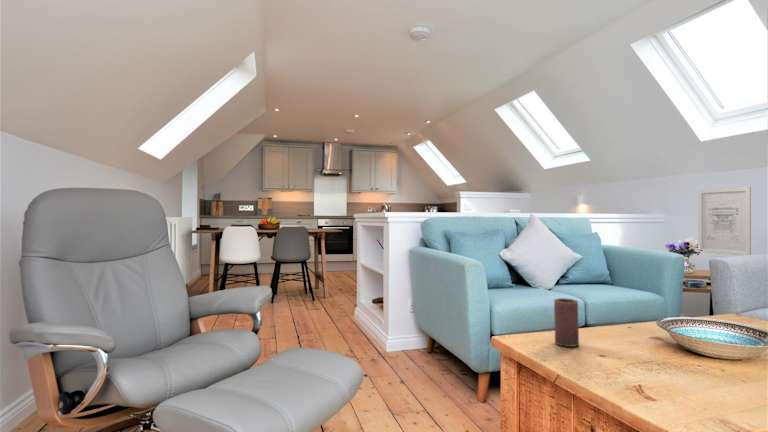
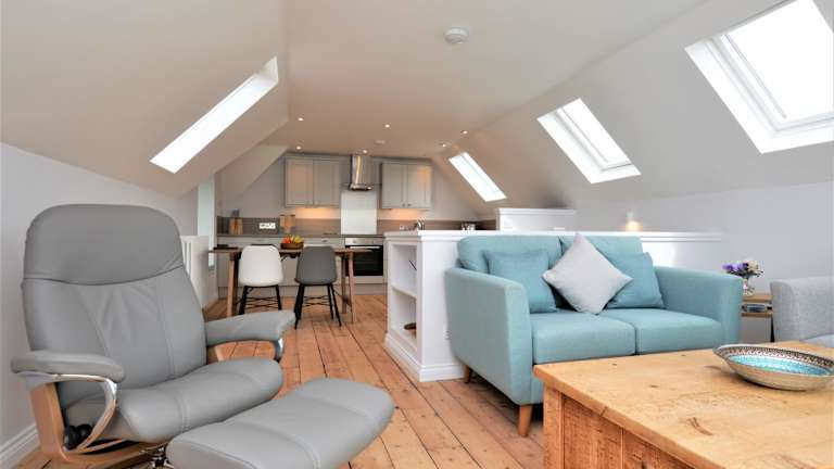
- wall art (722, 221)
- candle (566, 322)
